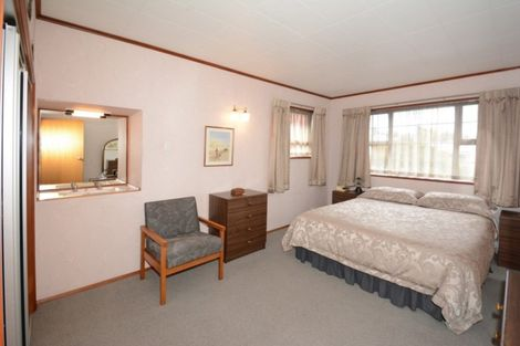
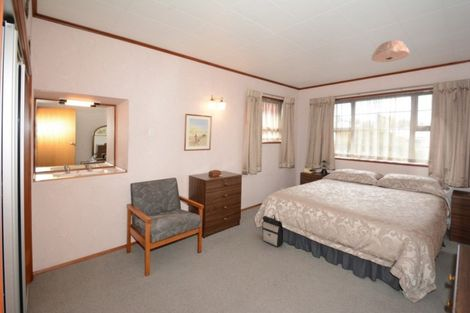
+ ceiling light (390, 51)
+ backpack (272, 229)
